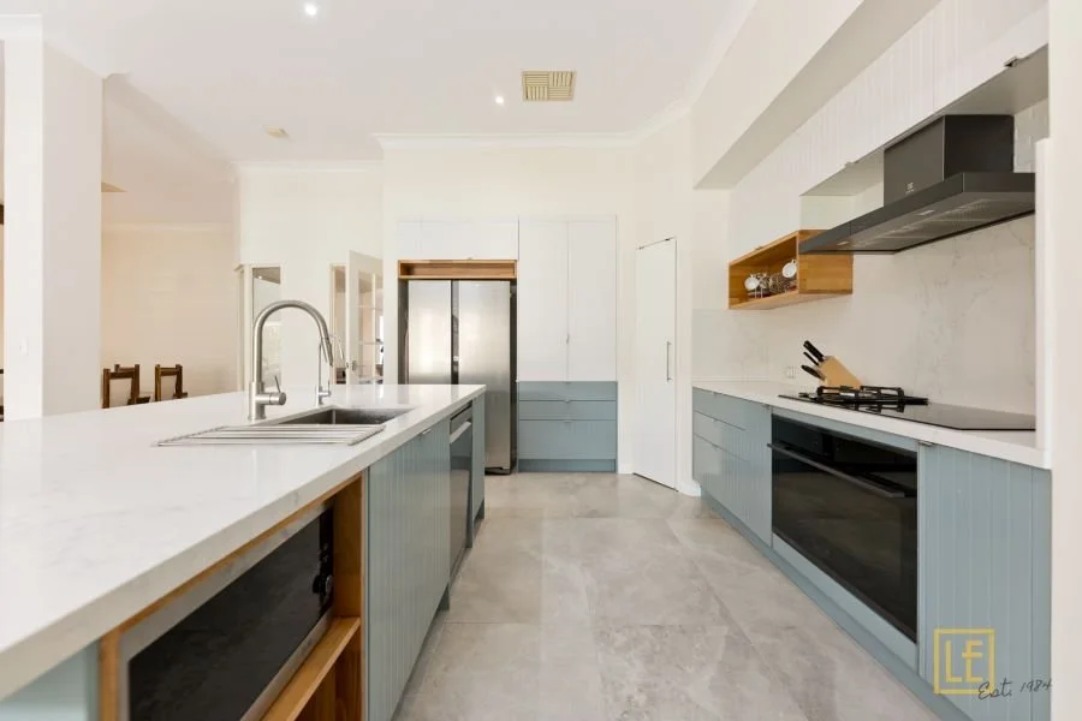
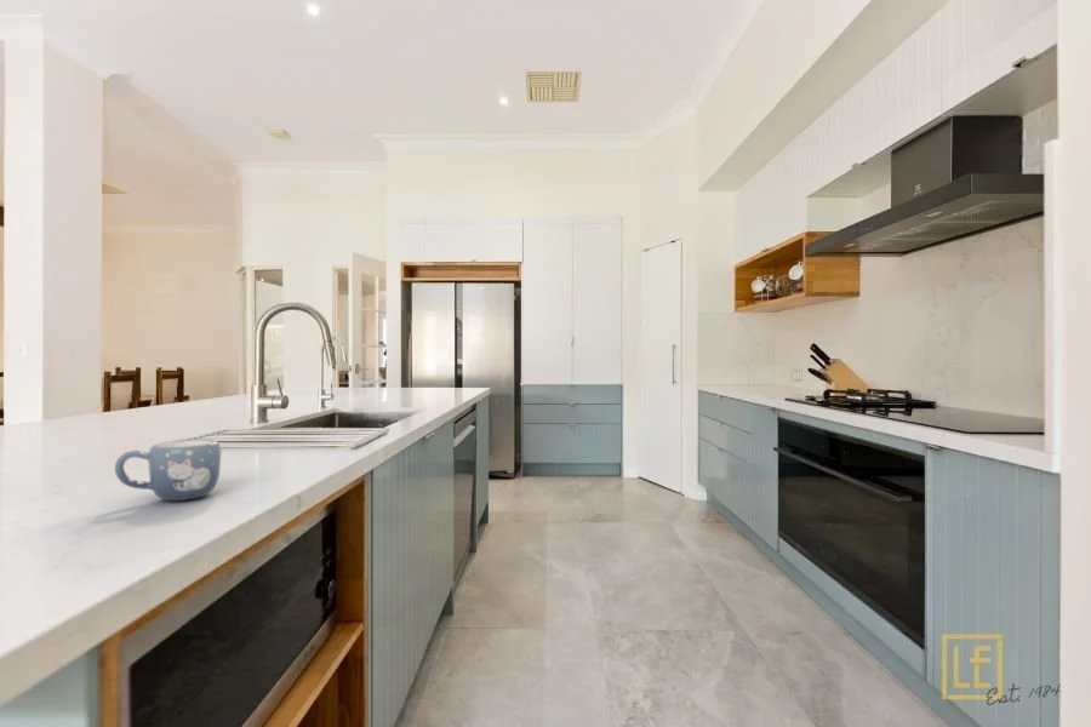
+ mug (170, 470)
